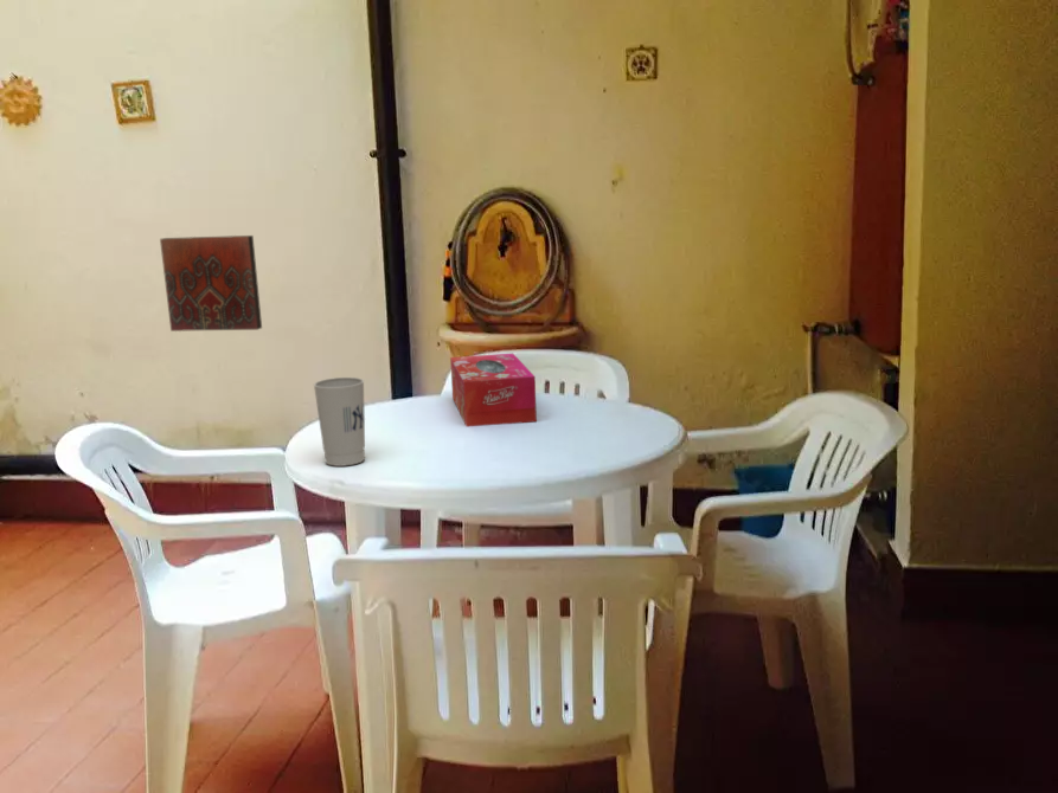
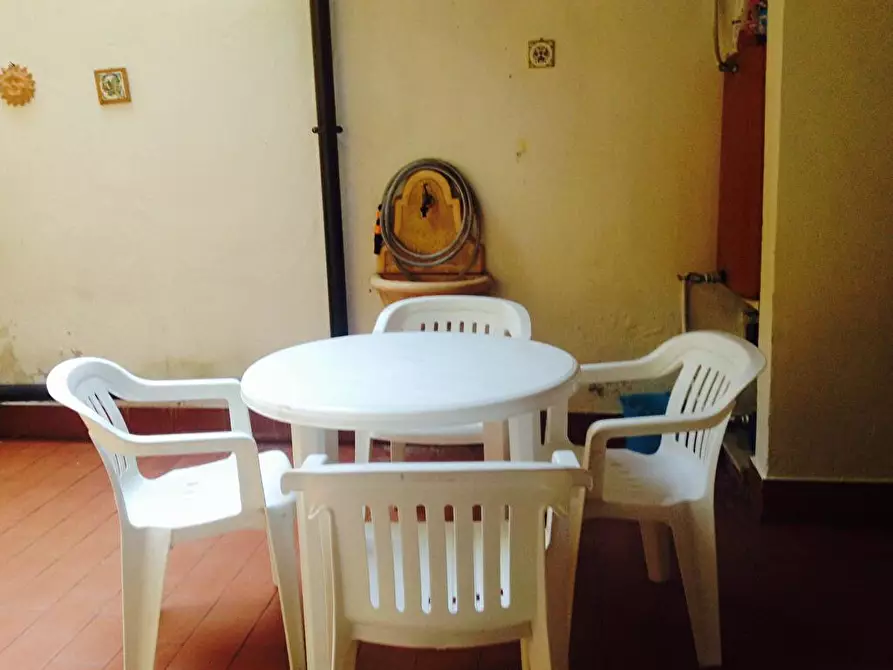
- cup (341, 421)
- decorative tile (211, 283)
- tissue box (490, 387)
